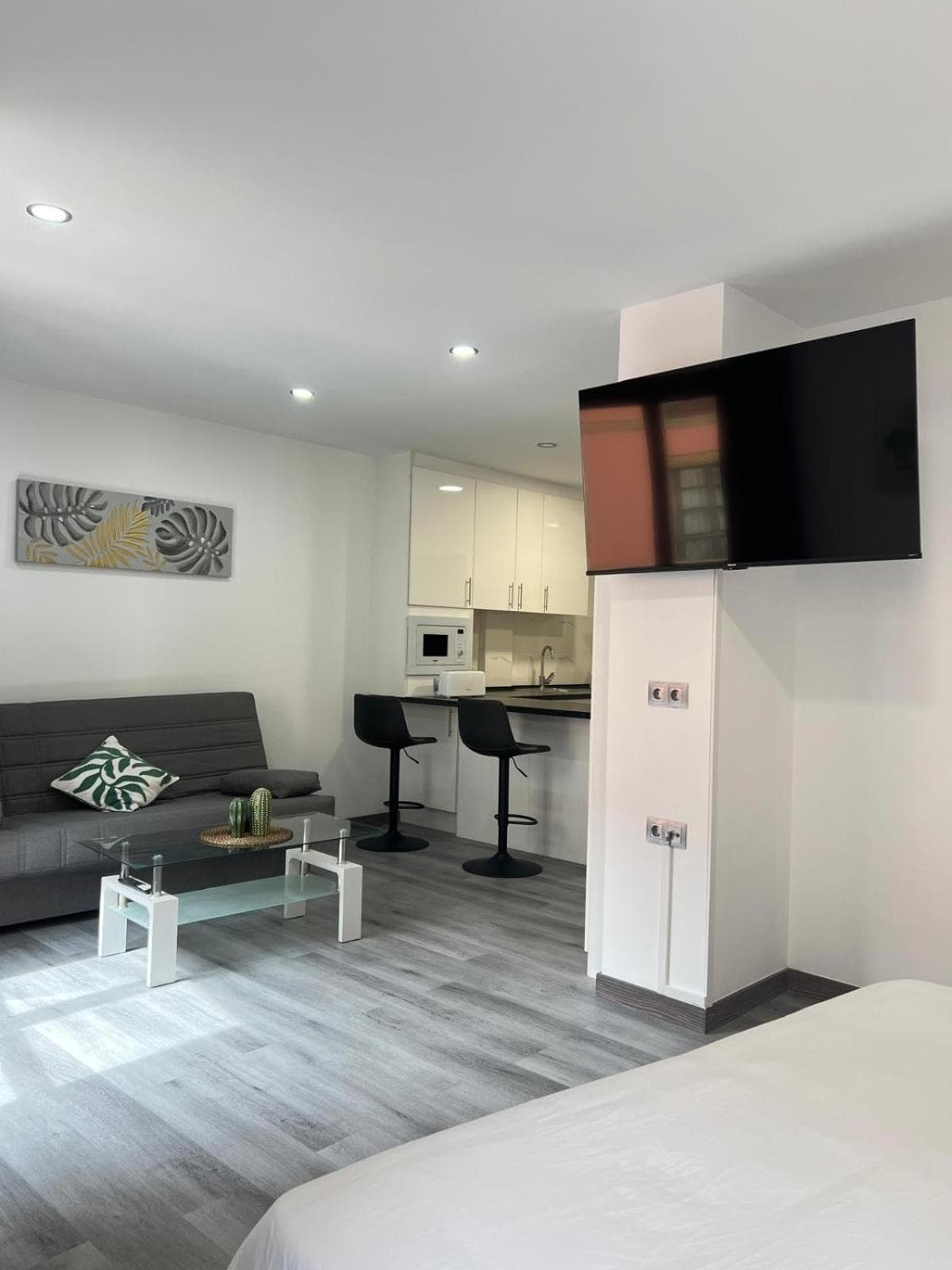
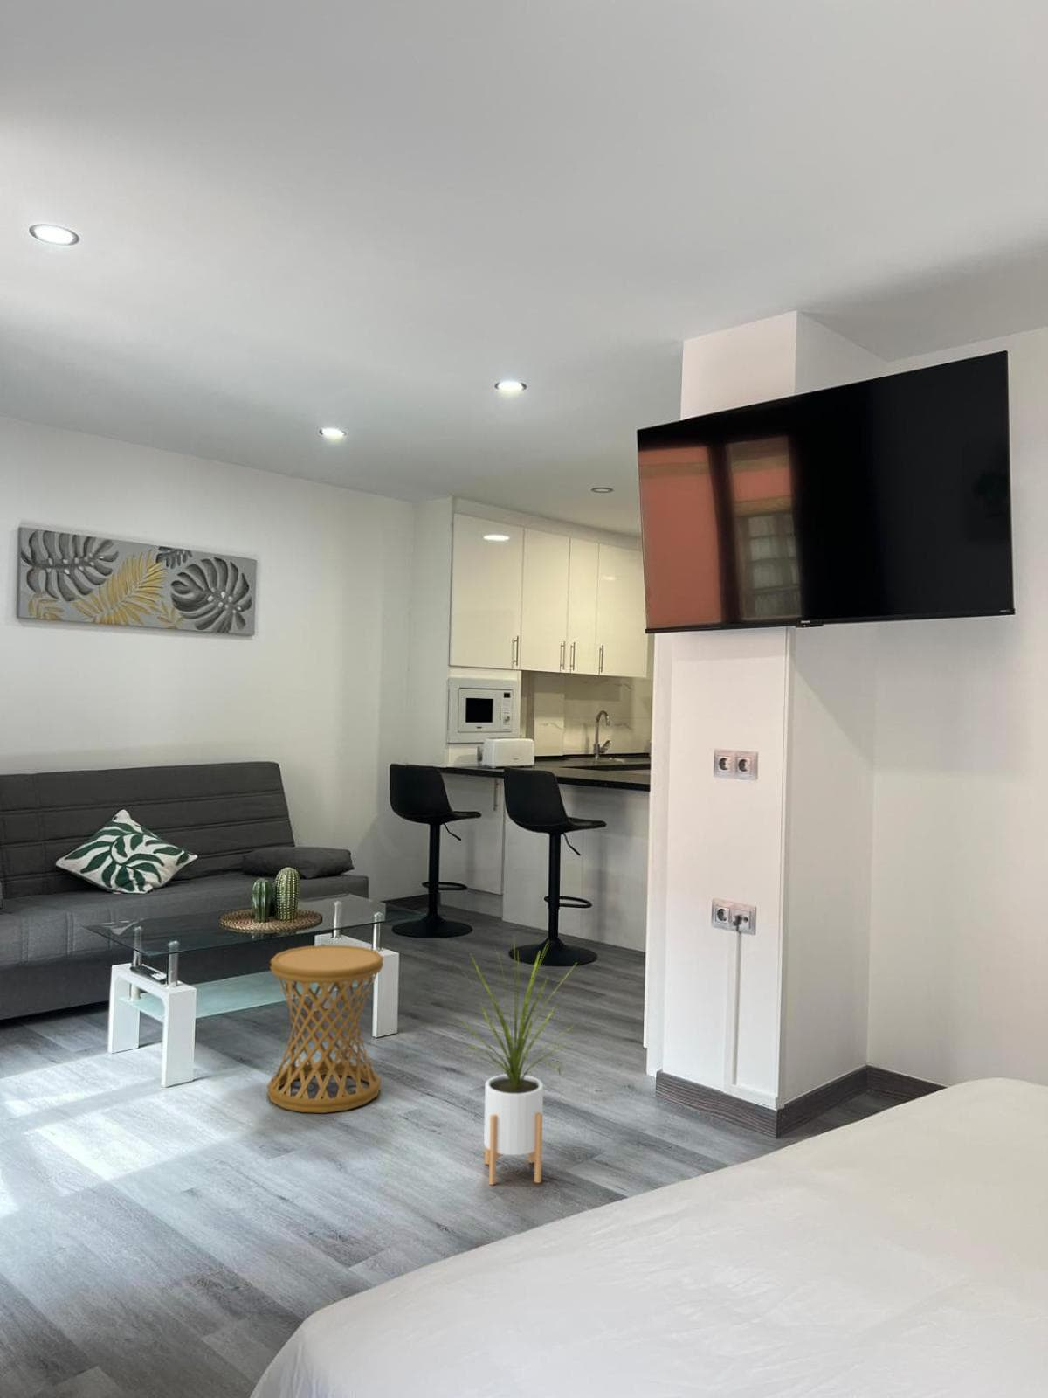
+ side table (324, 1026)
+ house plant (513, 1055)
